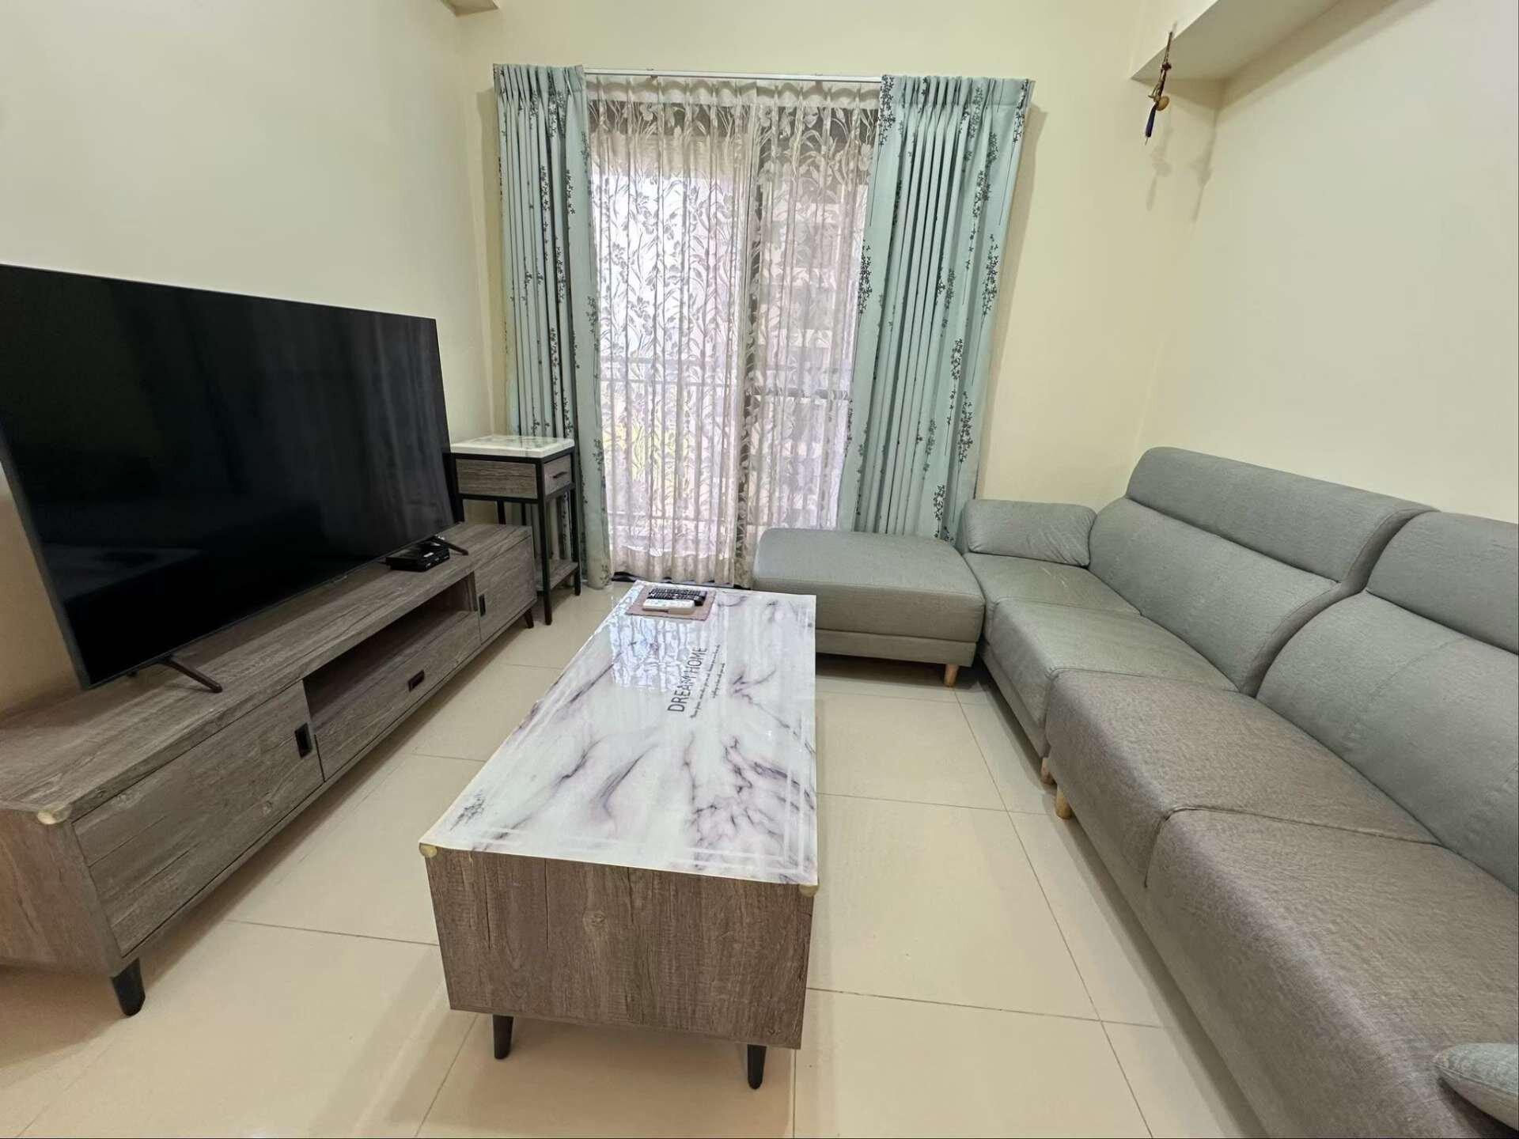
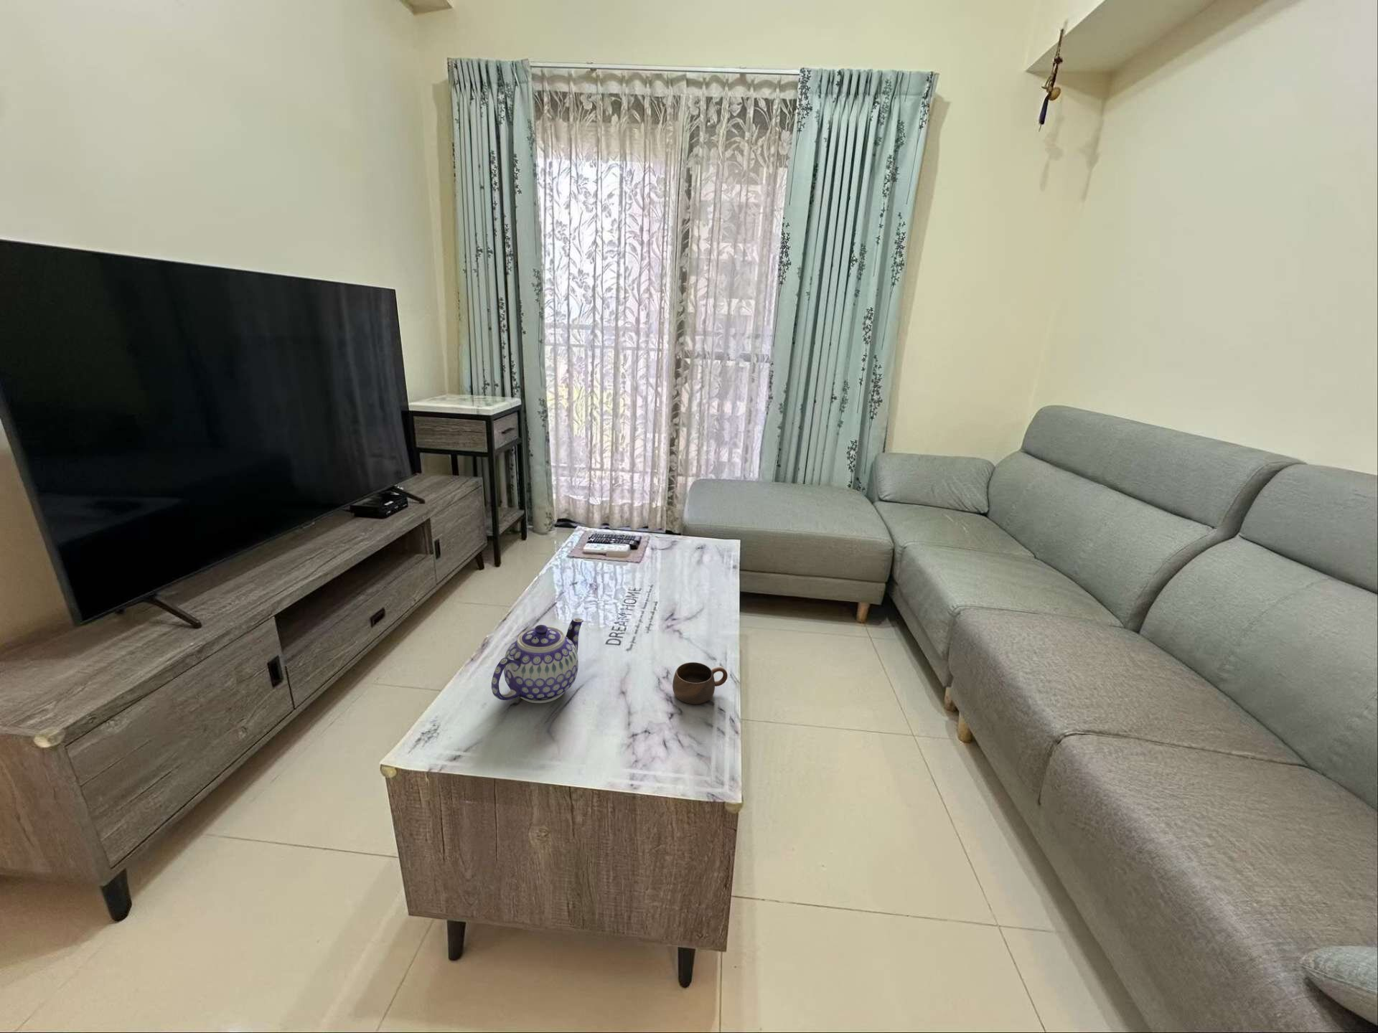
+ teapot (541, 658)
+ cup (701, 683)
